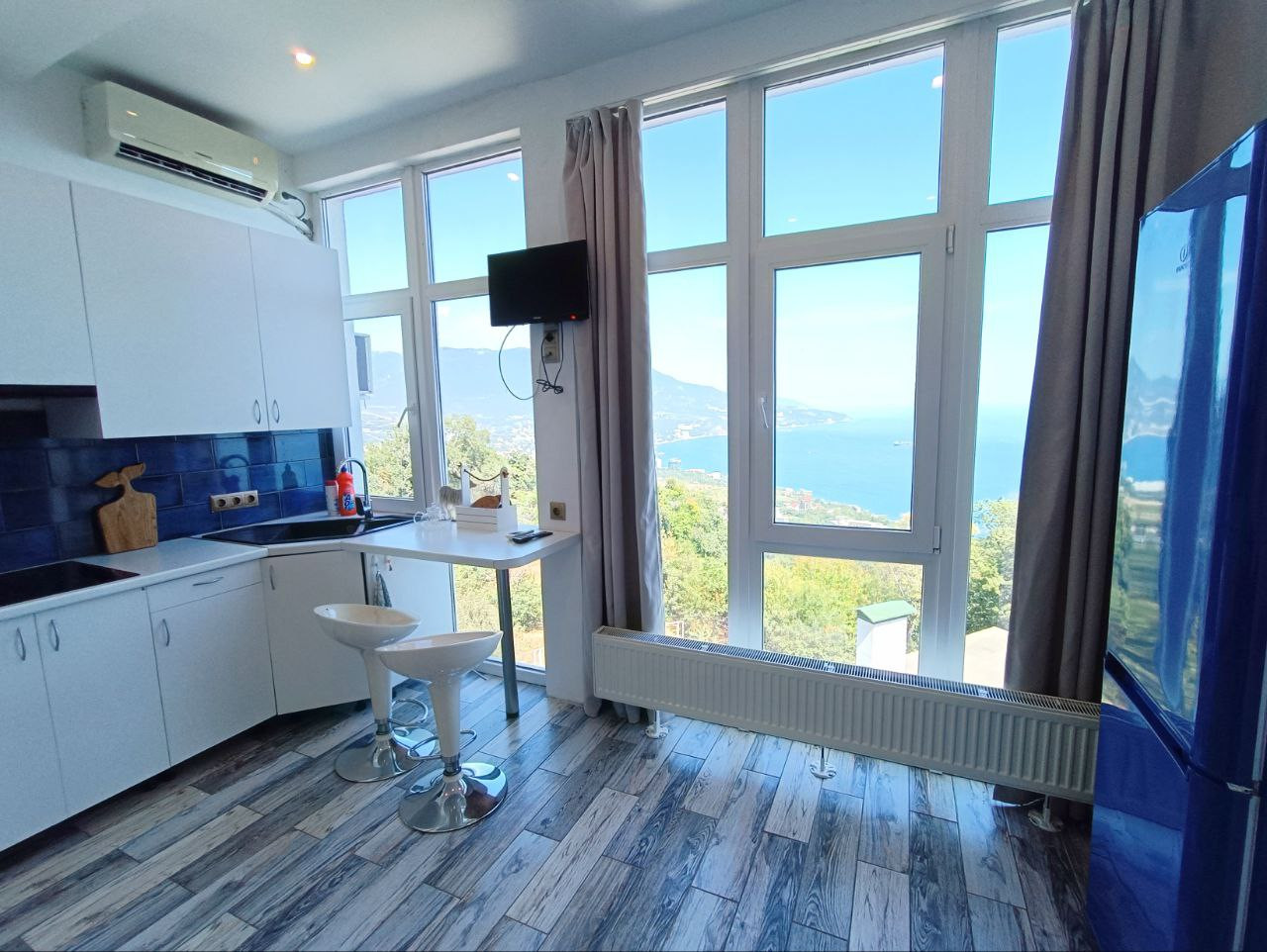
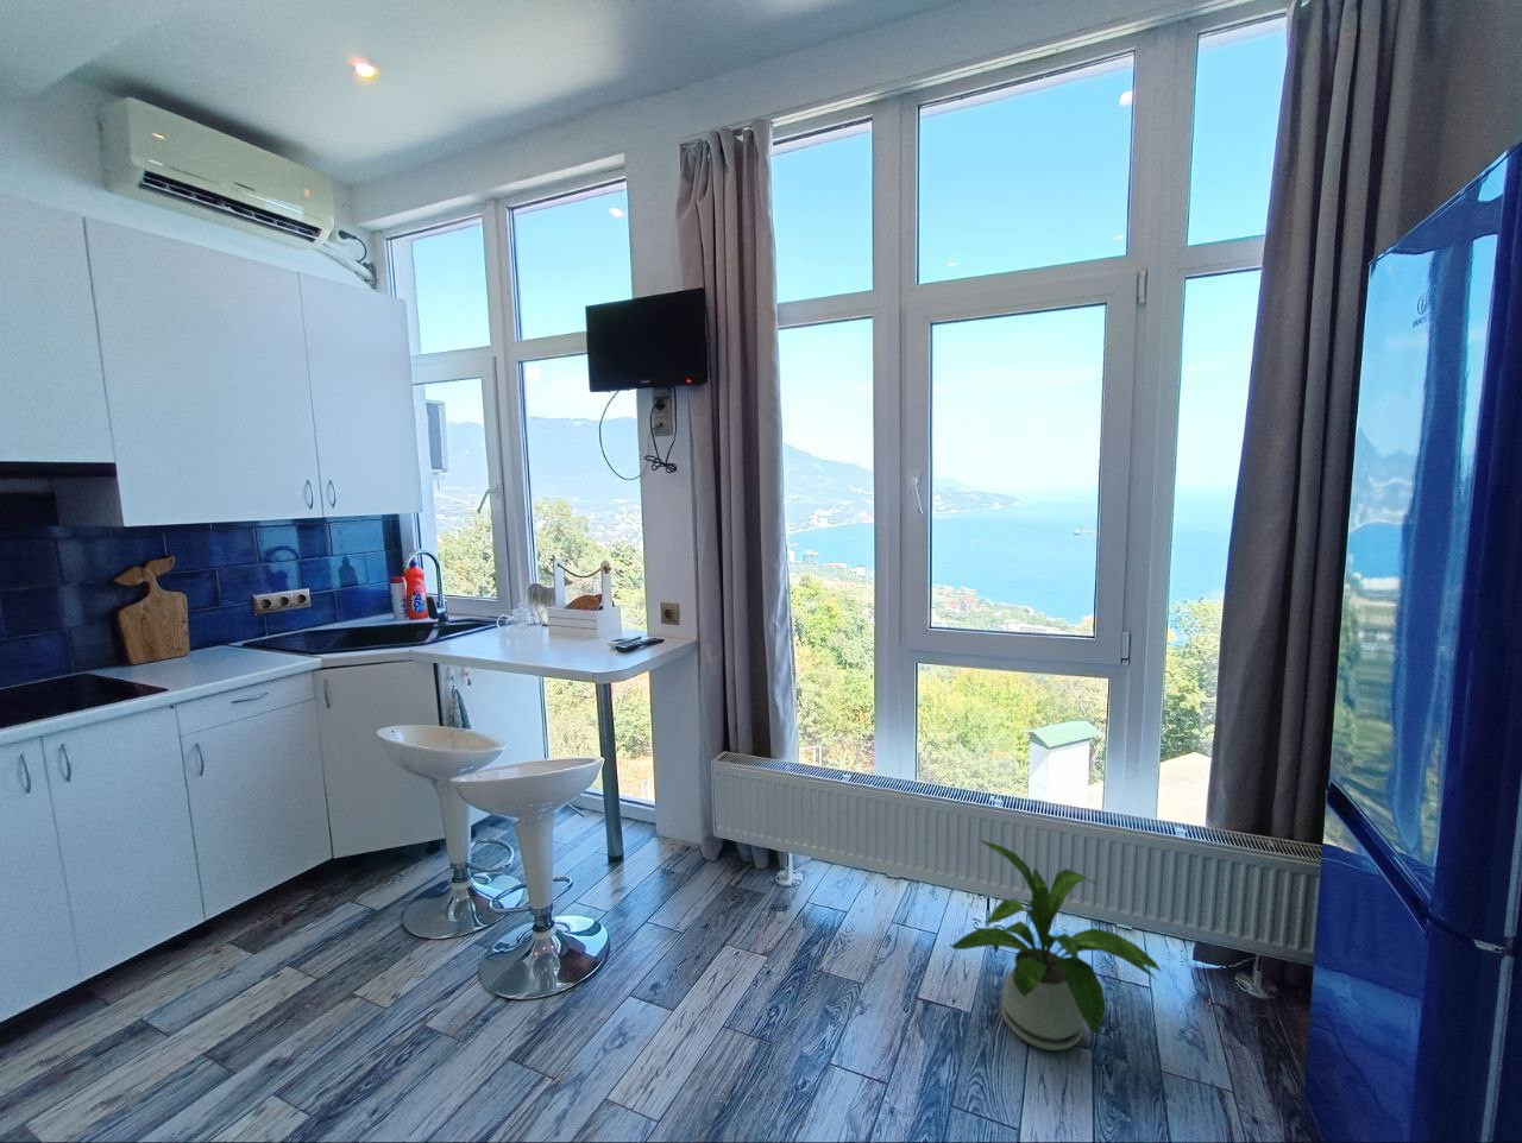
+ house plant (1052, 957)
